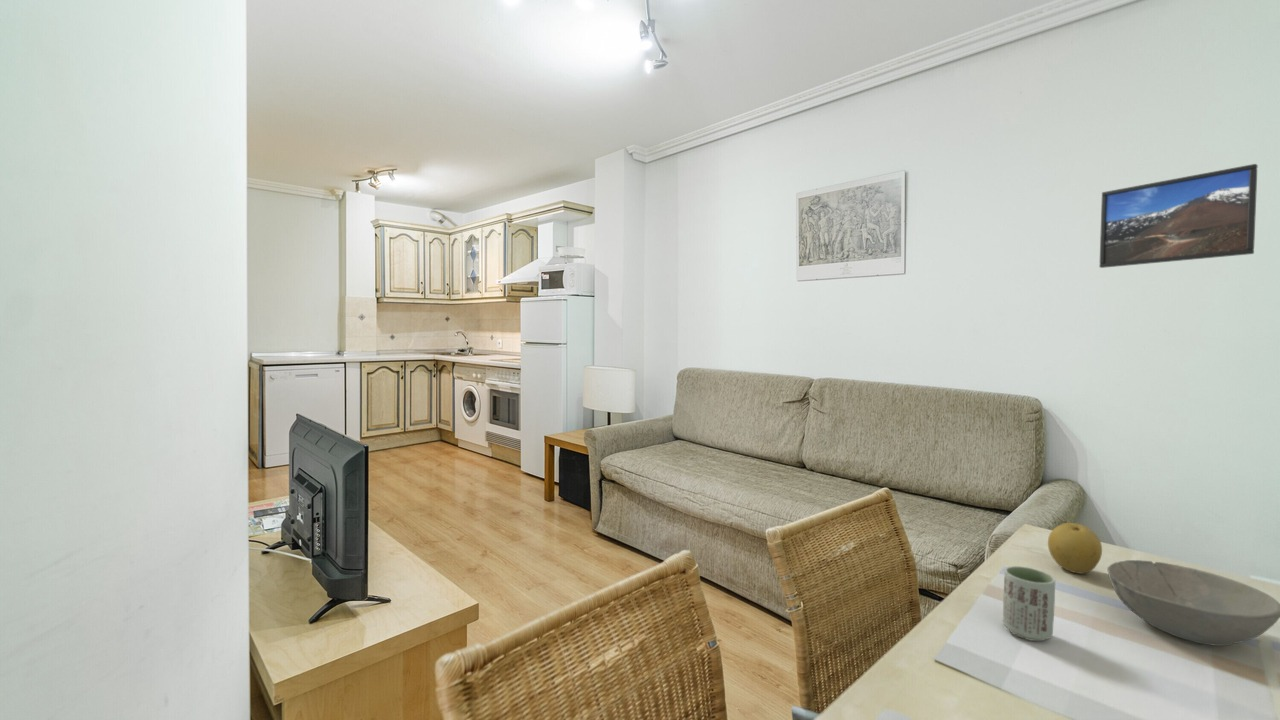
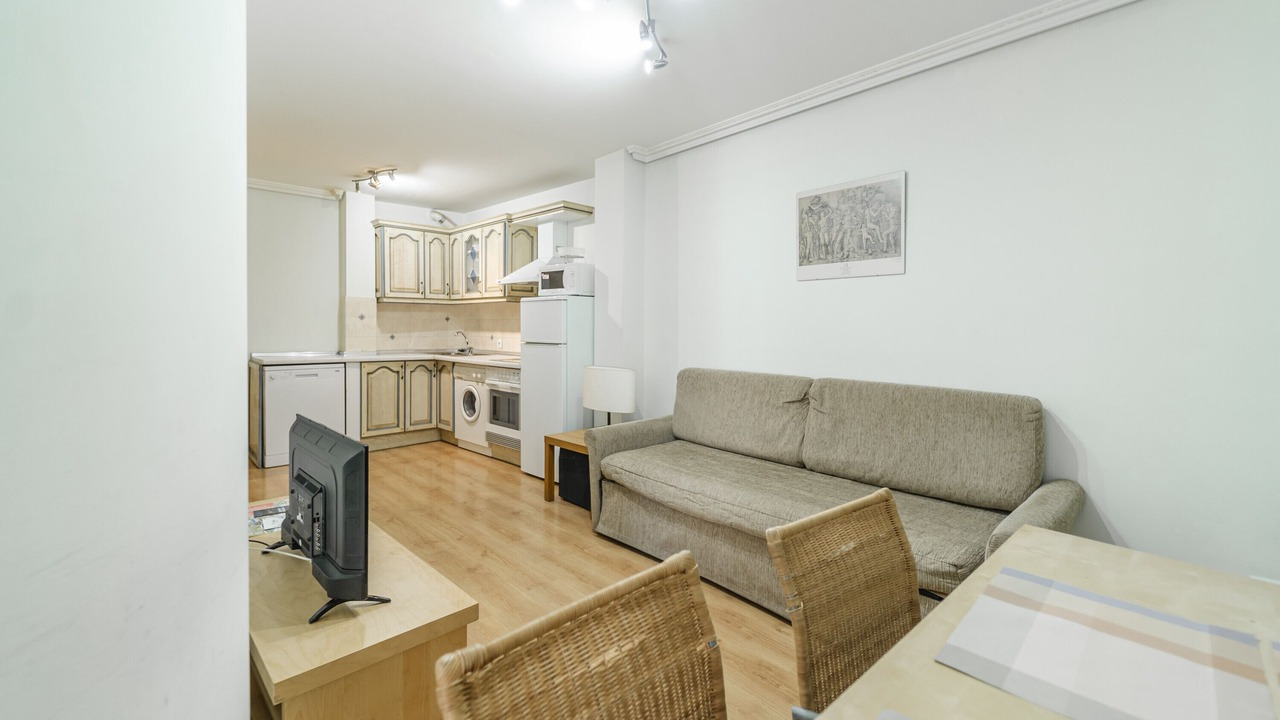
- bowl (1186, 607)
- cup (1028, 603)
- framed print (1171, 220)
- fruit (1074, 547)
